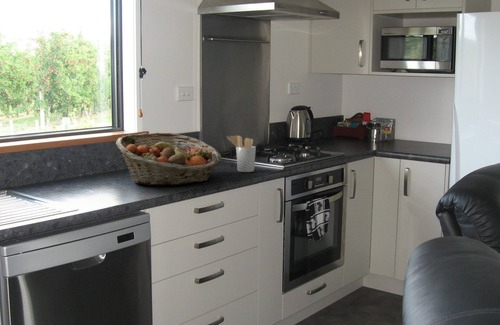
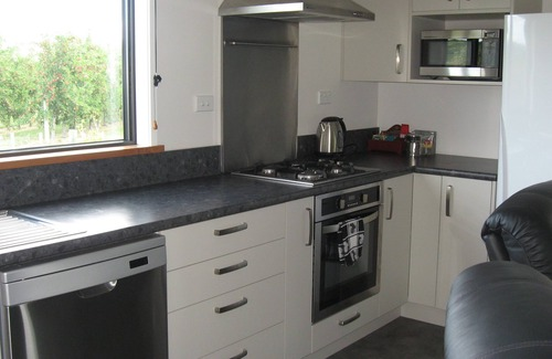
- fruit basket (169, 157)
- utensil holder (241, 152)
